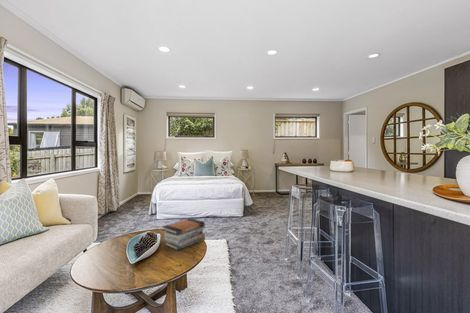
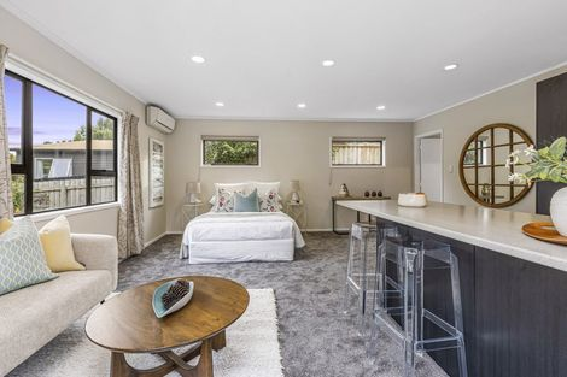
- book stack (184, 233)
